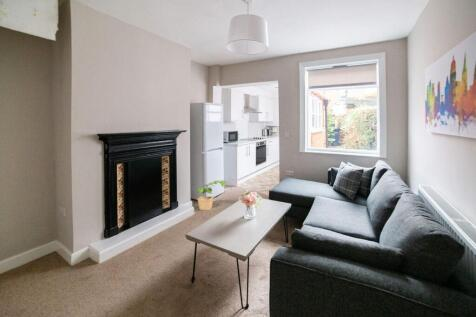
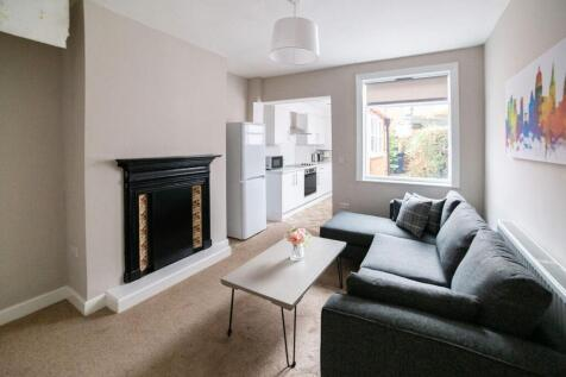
- potted plant (210, 196)
